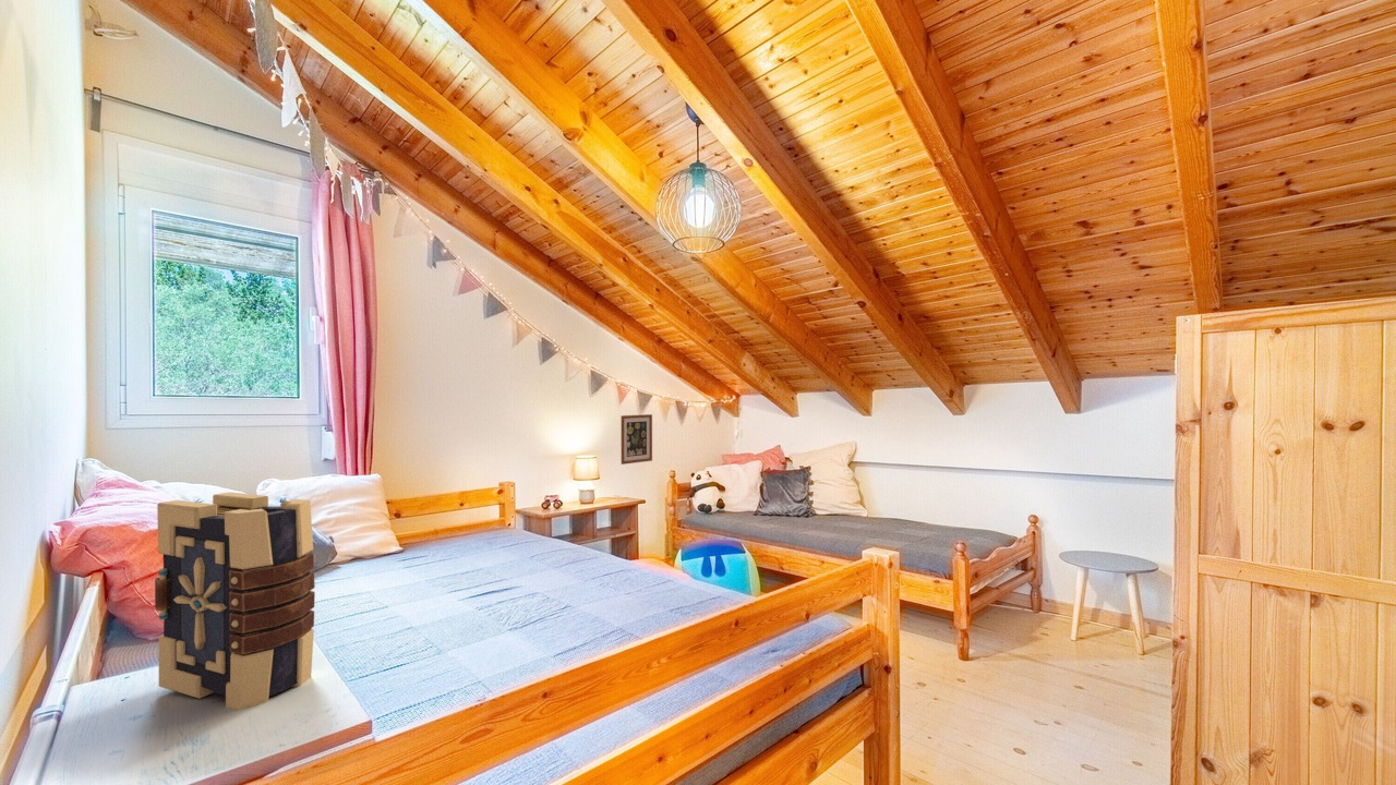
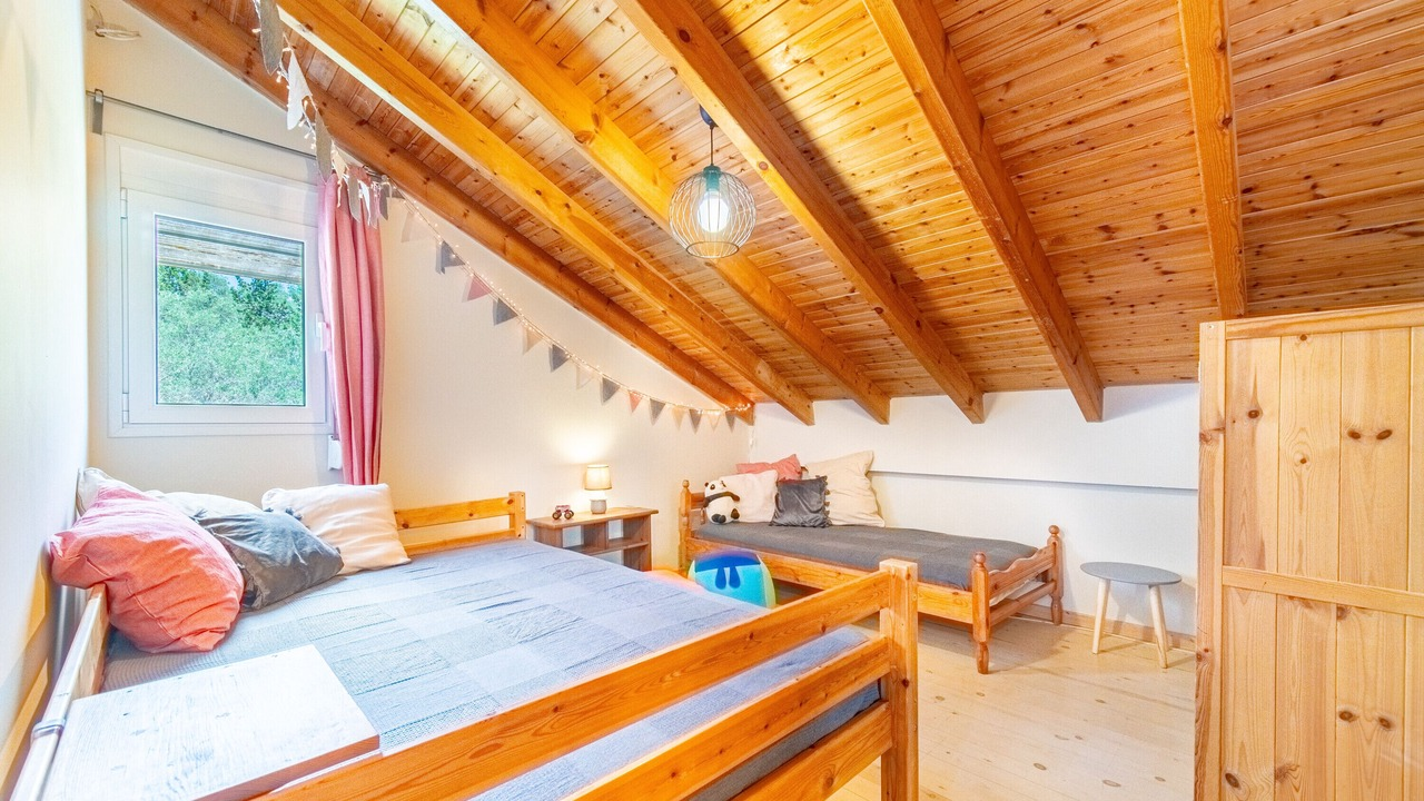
- wall art (637, 438)
- book (240, 593)
